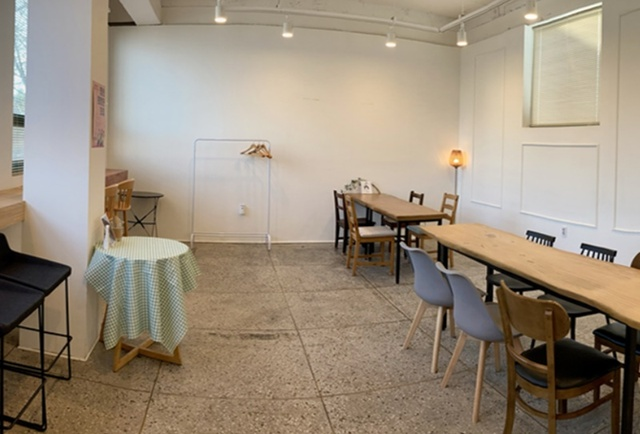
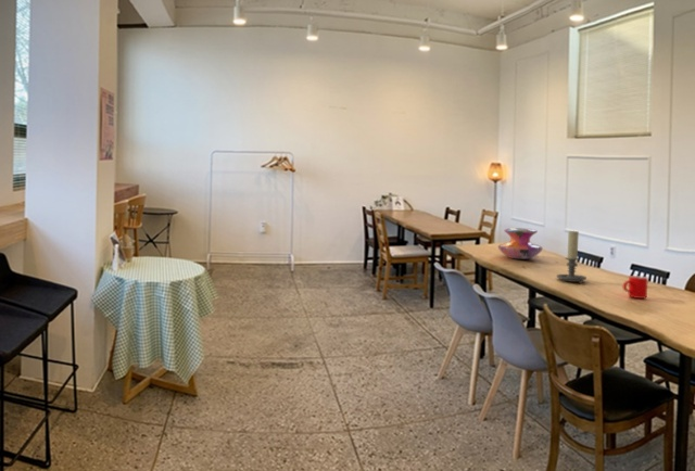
+ decorative vase (520, 243)
+ mug (633, 287)
+ candle holder (573, 255)
